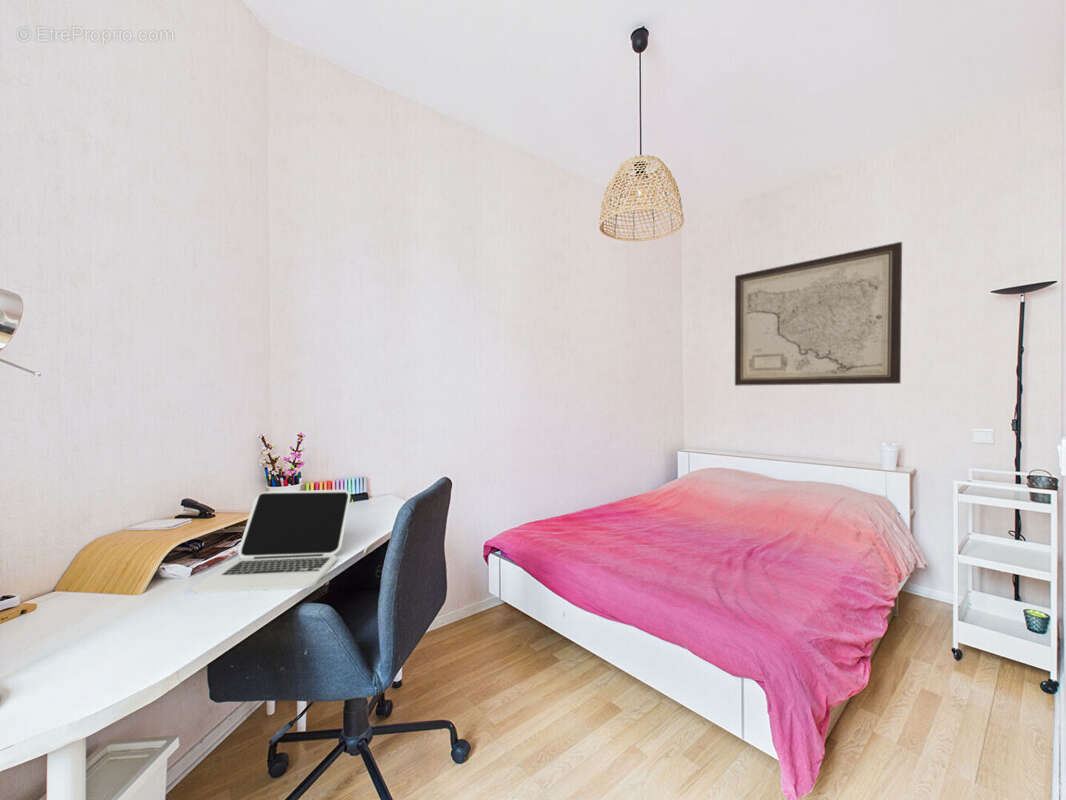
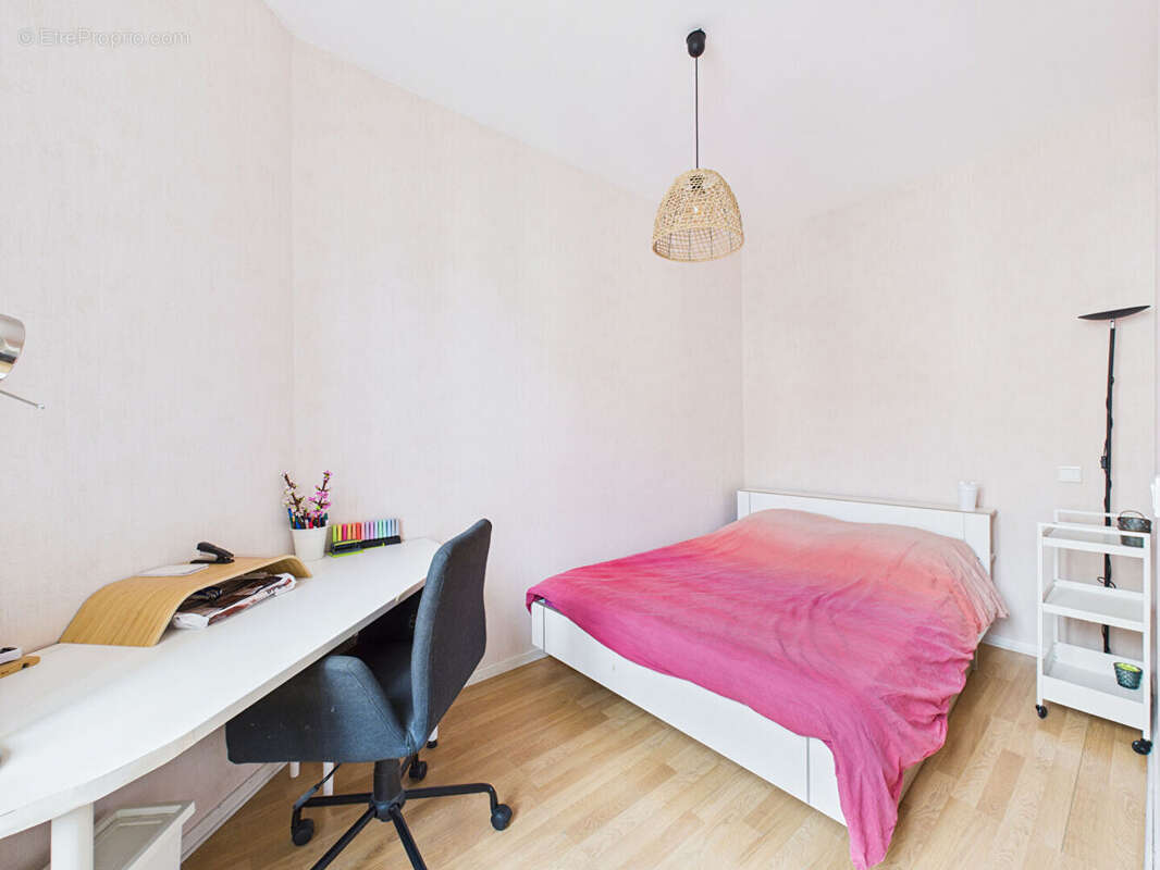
- wall art (807, 323)
- laptop (280, 534)
